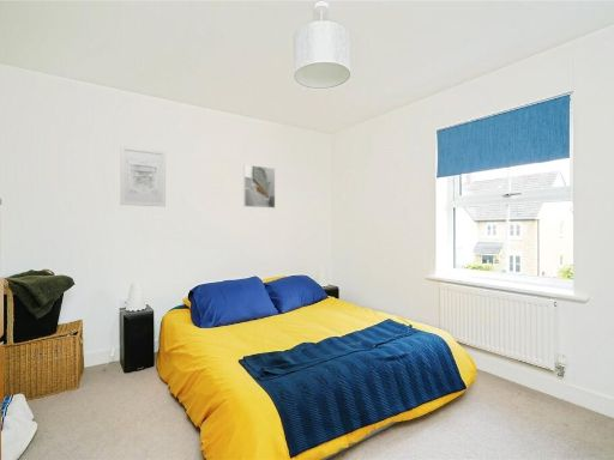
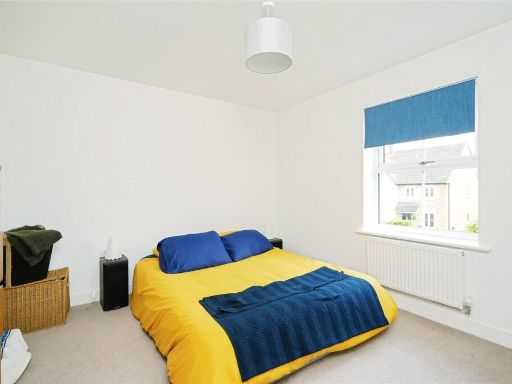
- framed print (259, 187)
- wall art (143, 177)
